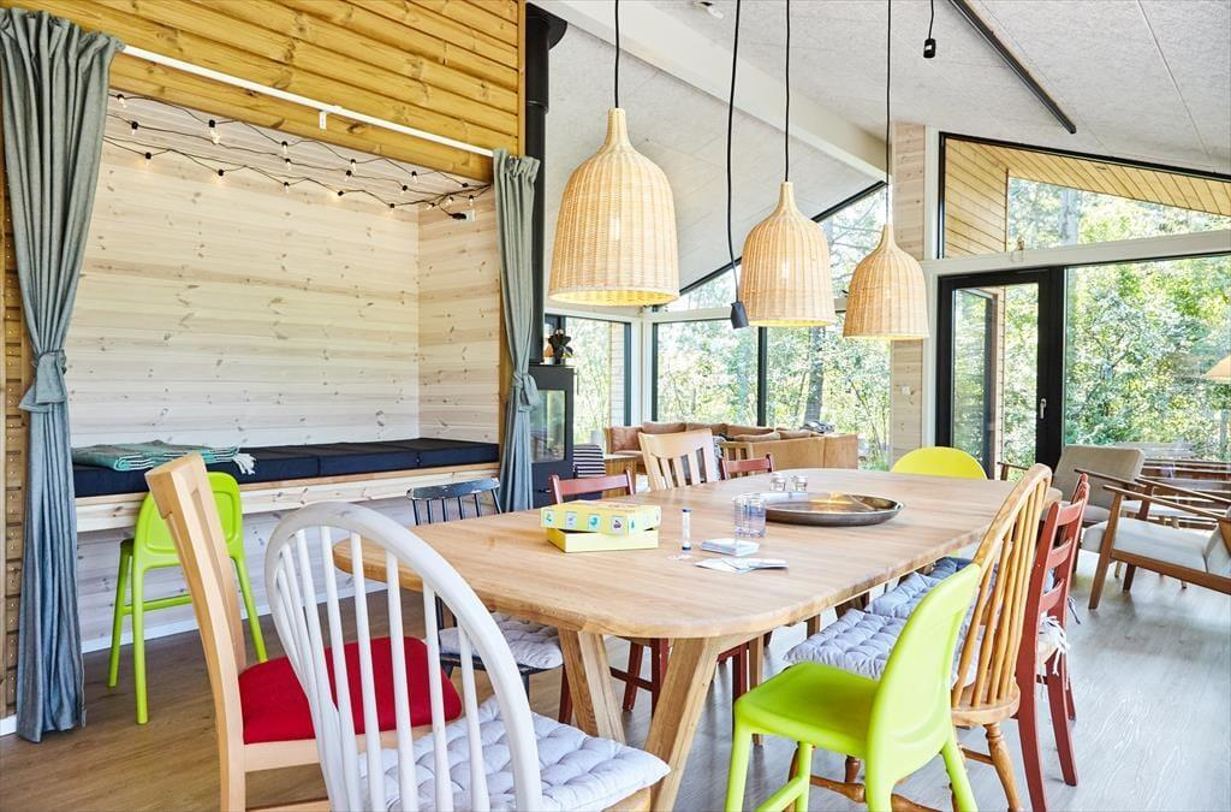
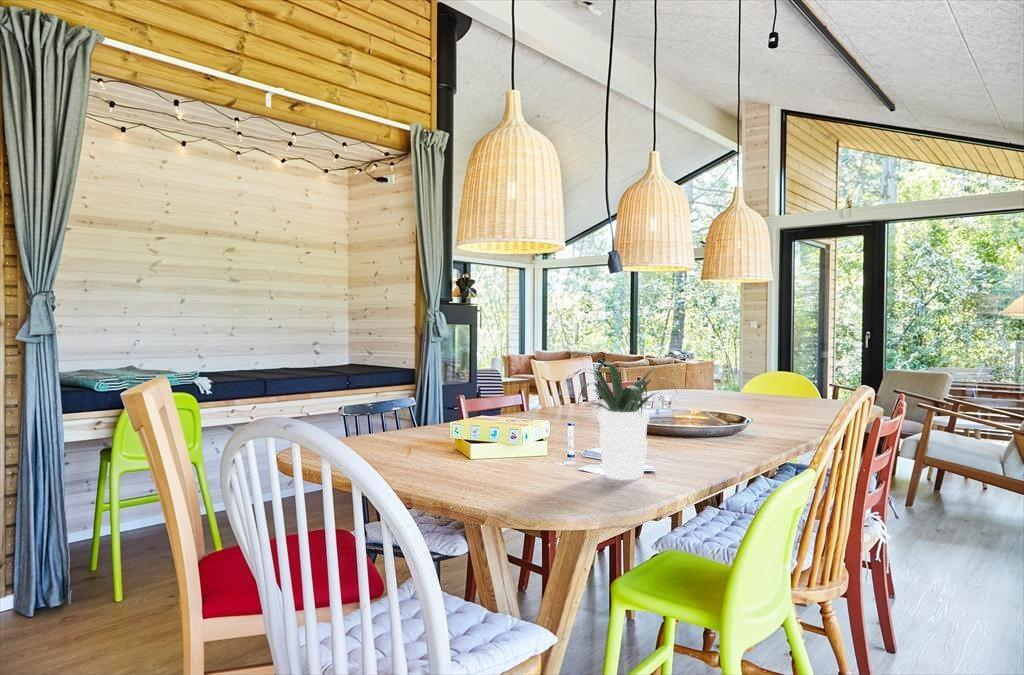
+ potted plant (626, 419)
